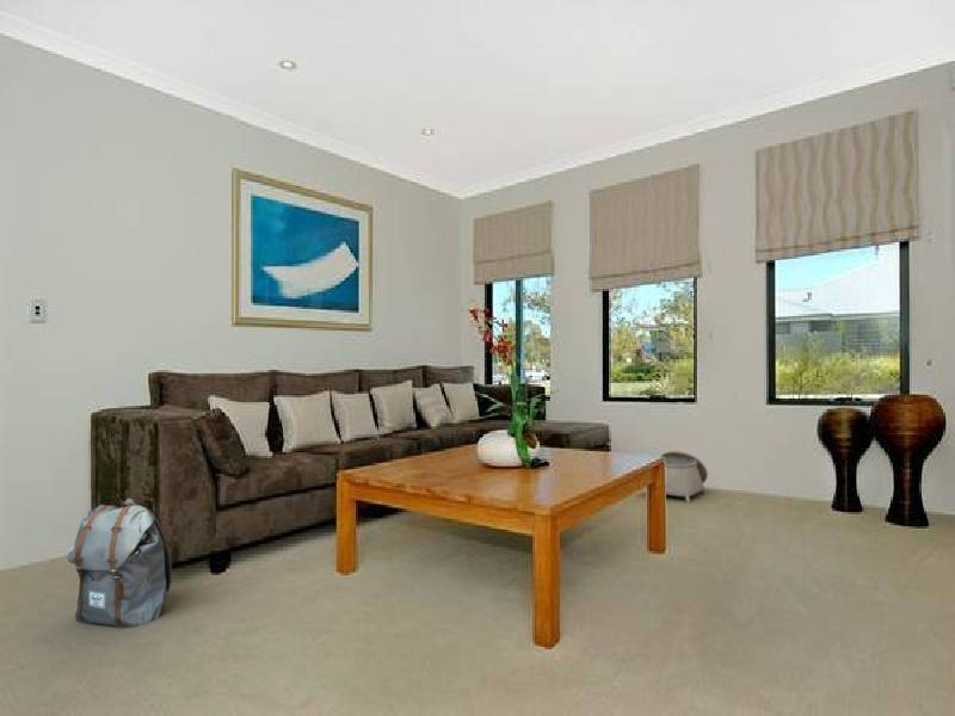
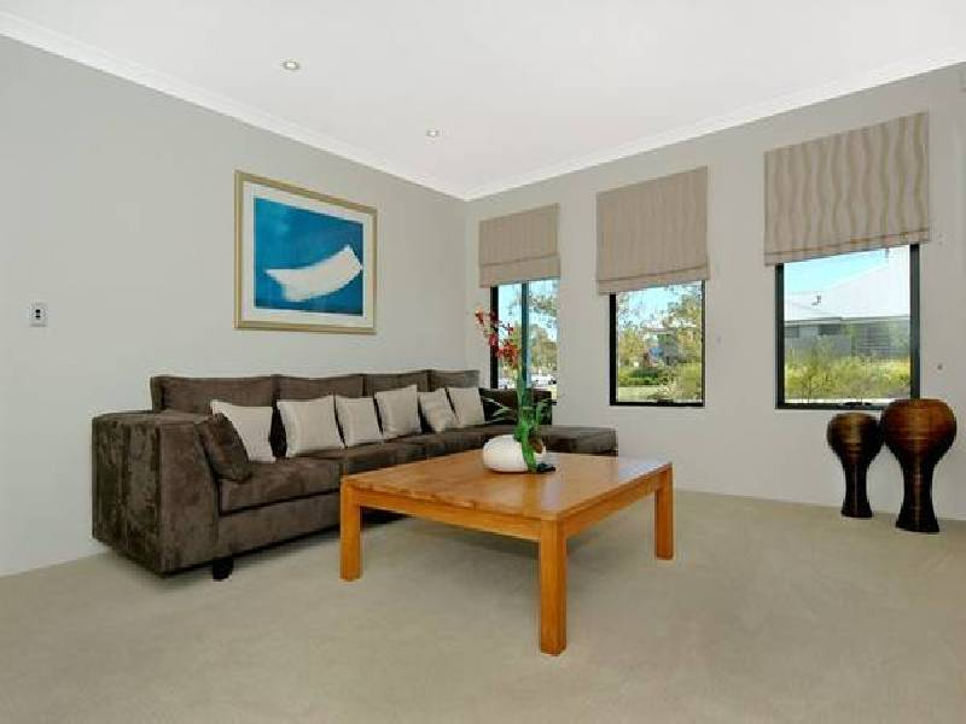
- basket (674, 471)
- backpack (122, 556)
